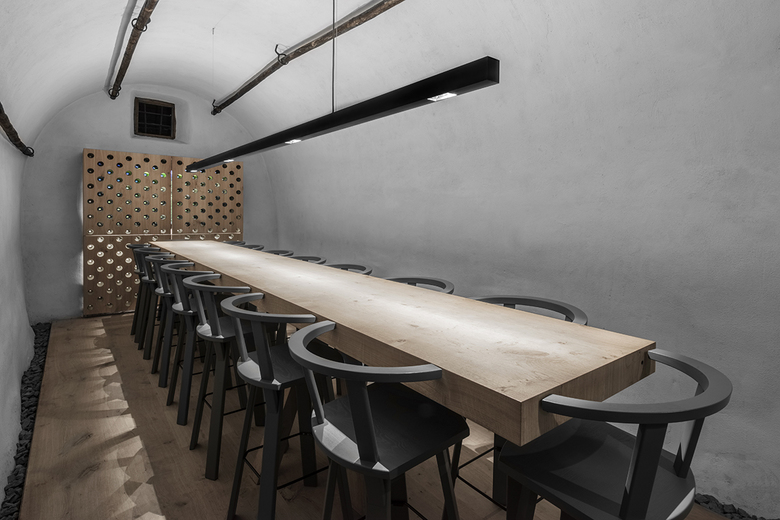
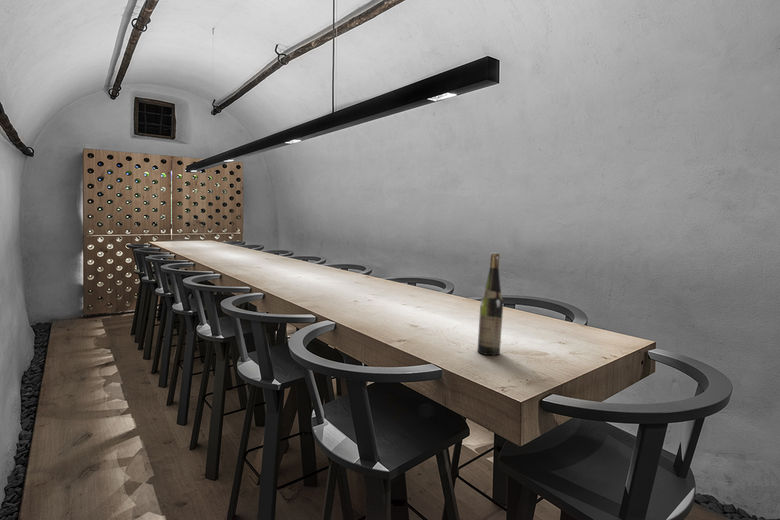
+ wine bottle (491, 303)
